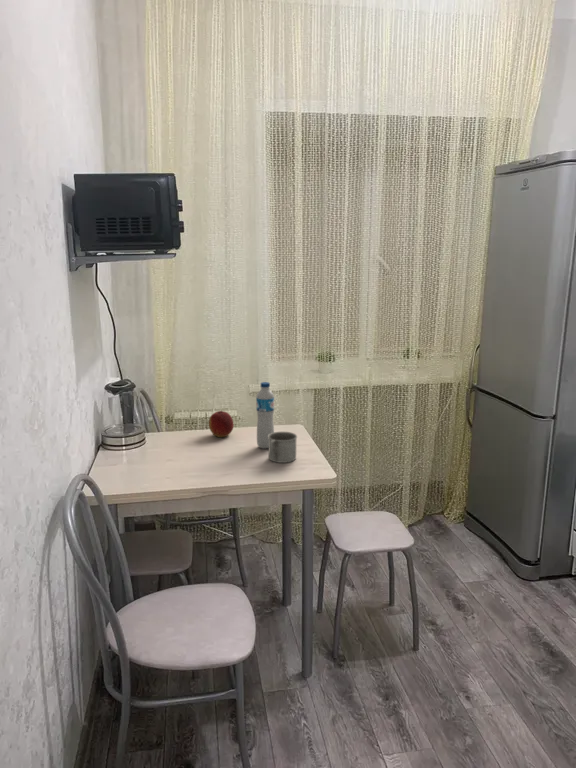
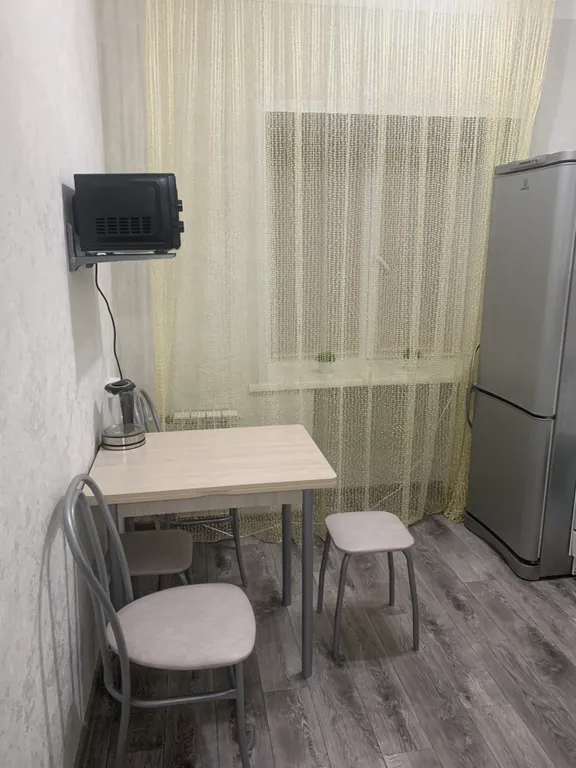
- water bottle (265, 415)
- mug (281, 447)
- apple (221, 423)
